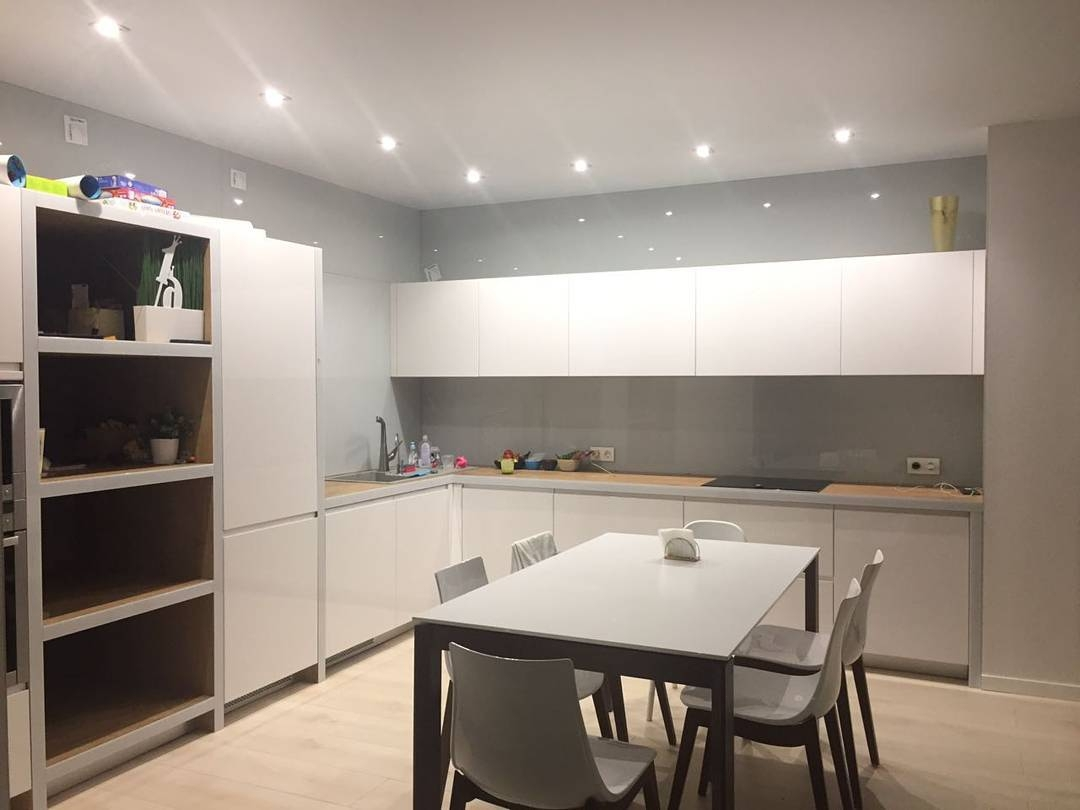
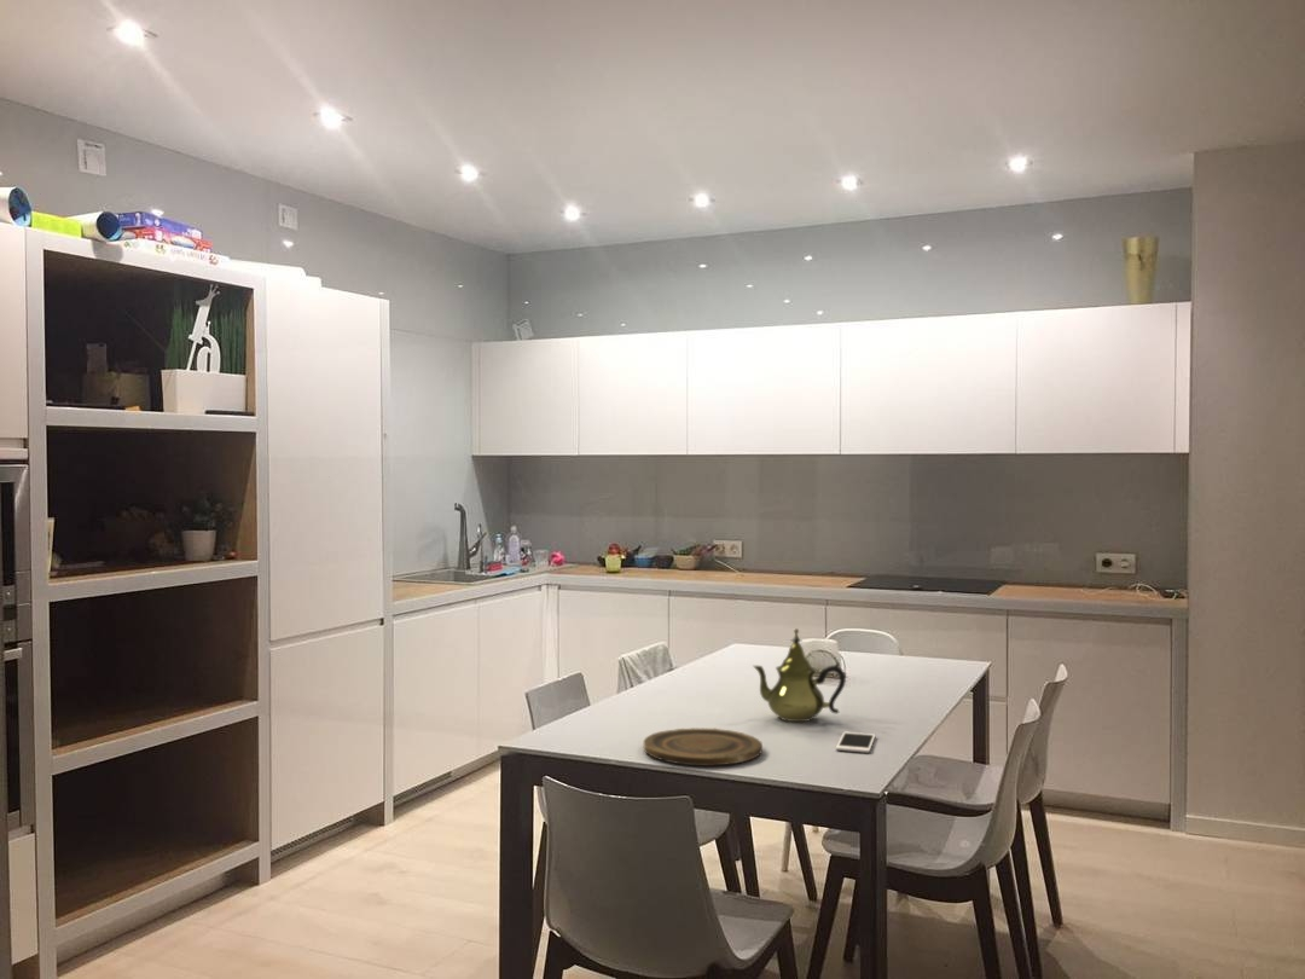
+ teapot (798, 673)
+ cell phone (856, 741)
+ plate (702, 745)
